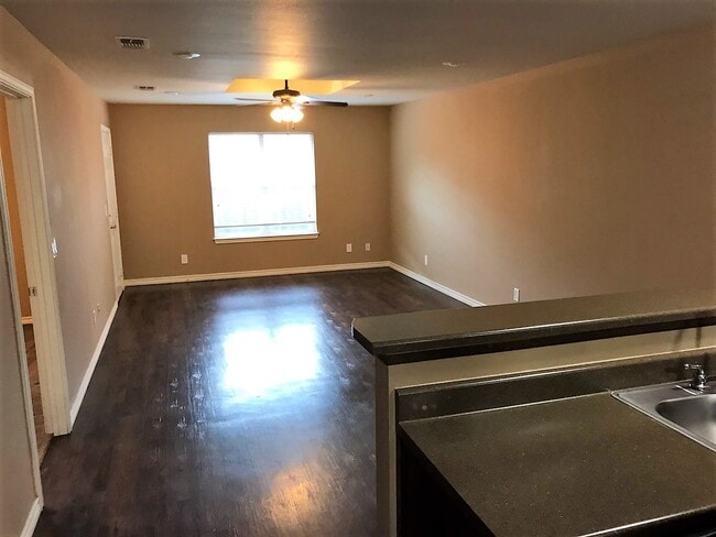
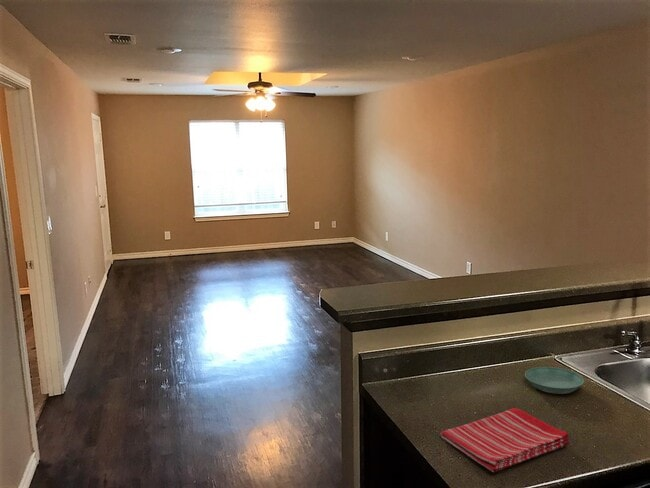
+ dish towel (504, 435)
+ saucer (553, 381)
